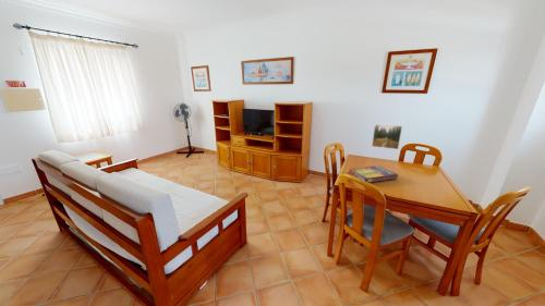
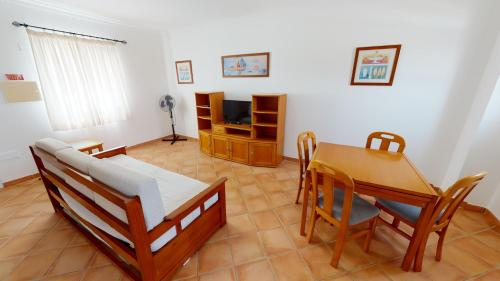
- game compilation box (372, 173)
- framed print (386, 136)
